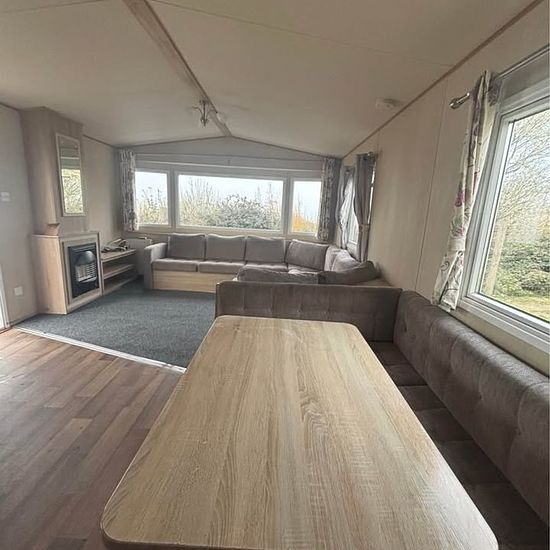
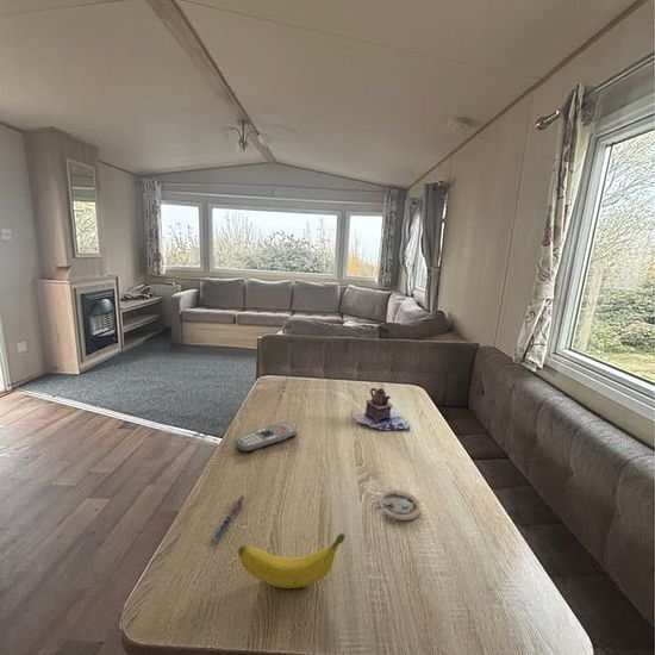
+ banana (292, 560)
+ pen (229, 517)
+ remote control (266, 436)
+ teapot (380, 404)
+ coaster (399, 504)
